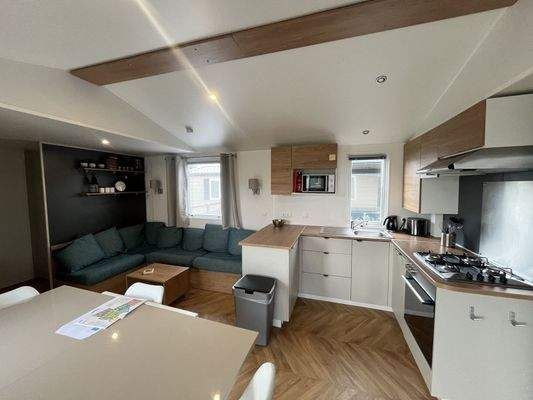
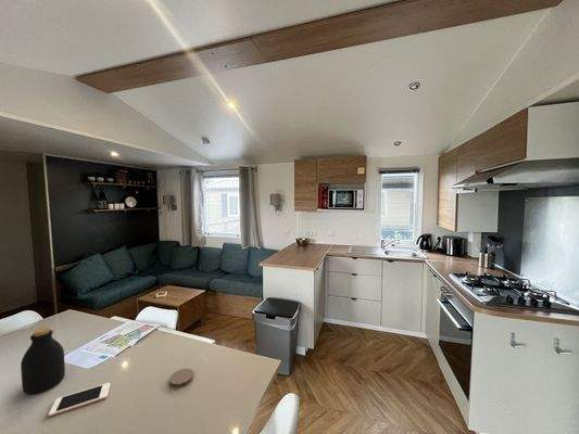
+ bottle (42, 357)
+ coaster (181, 376)
+ cell phone (81, 398)
